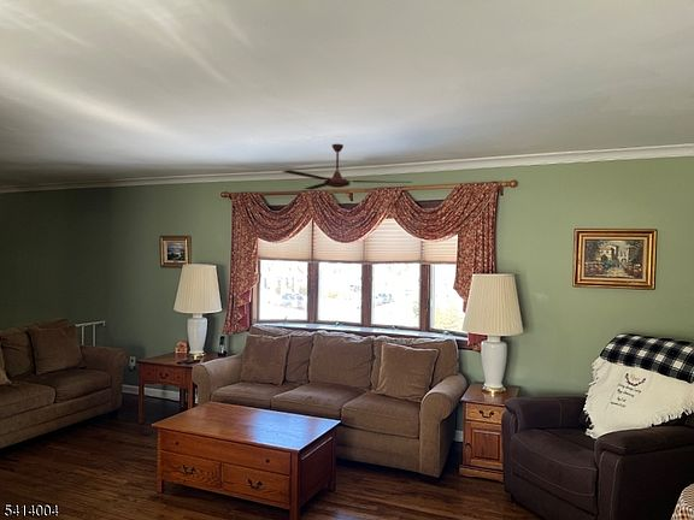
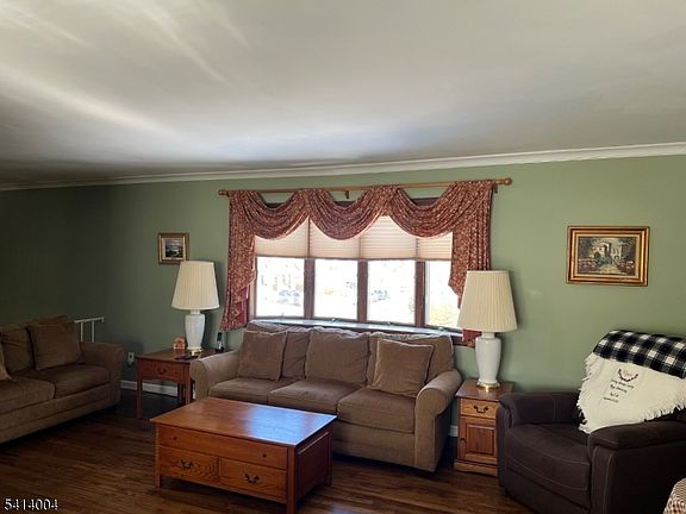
- ceiling fan (339, 171)
